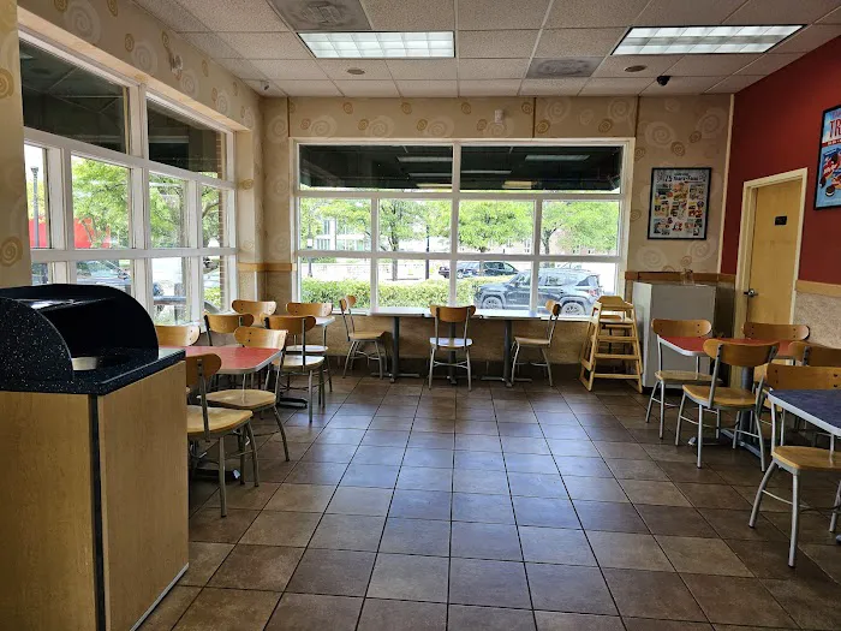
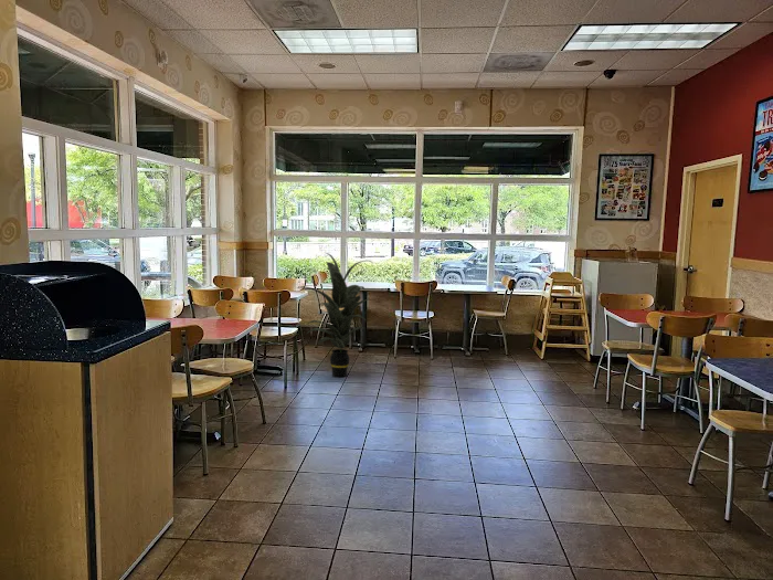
+ indoor plant (337, 314)
